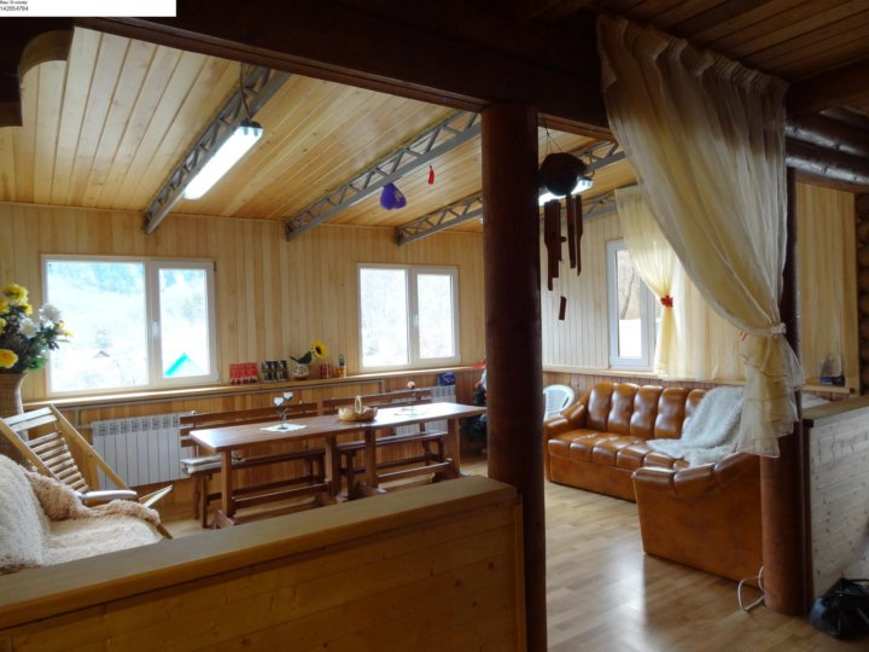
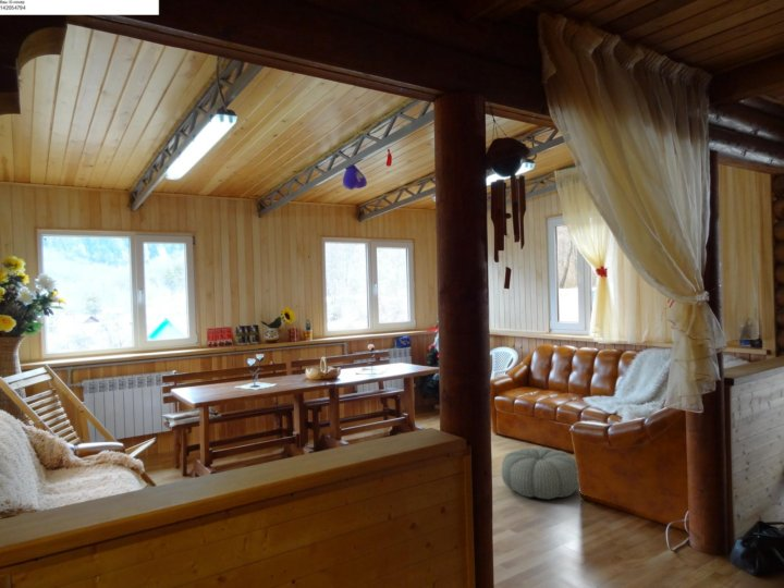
+ pouf (540, 471)
